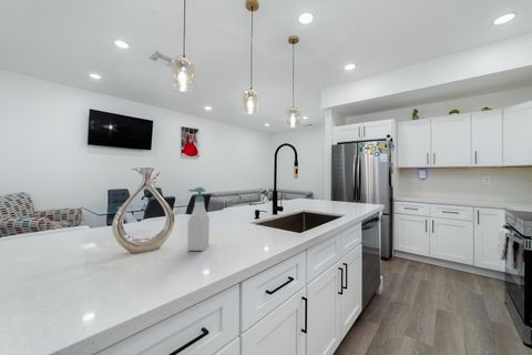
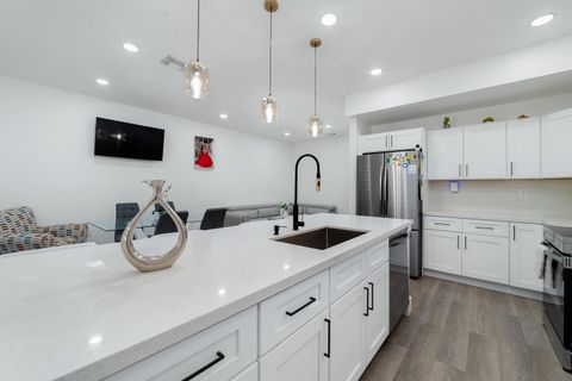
- soap bottle (197, 216)
